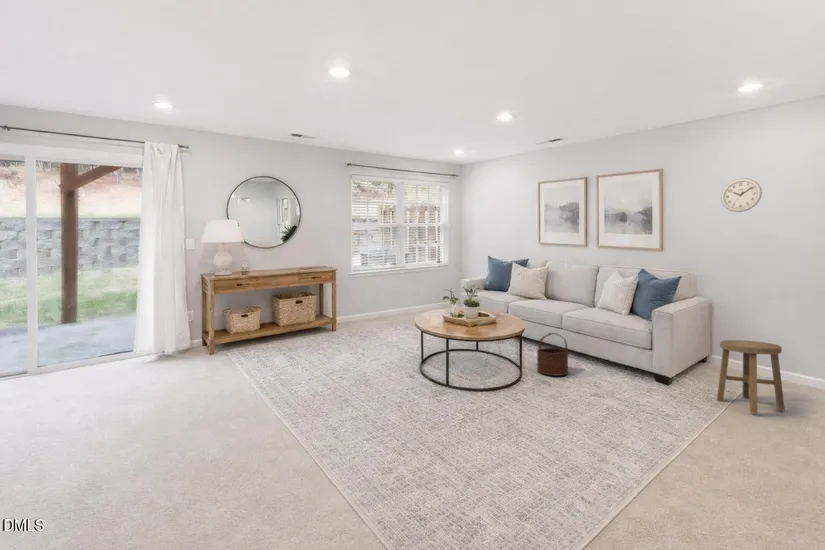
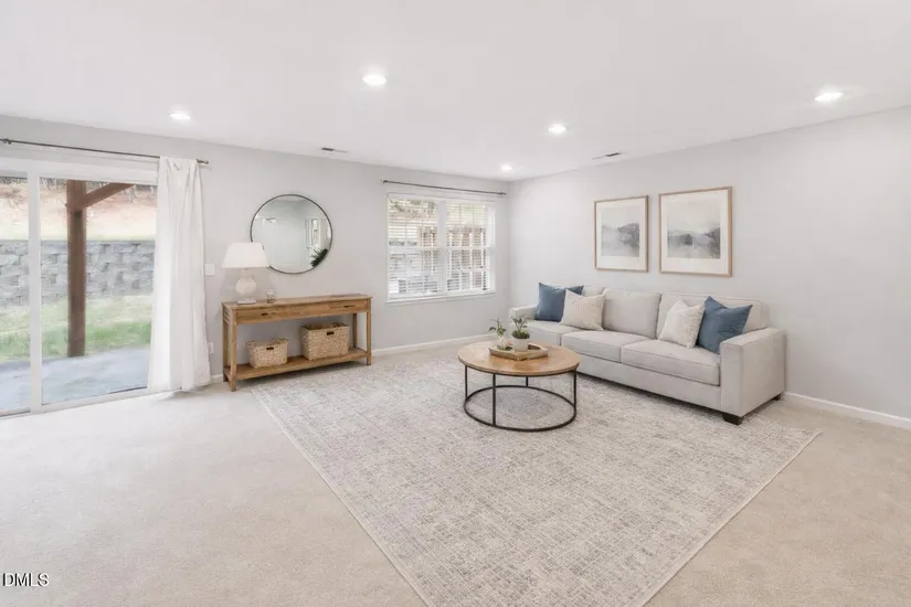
- wooden bucket (552, 352)
- stool (749, 374)
- wall clock (740, 195)
